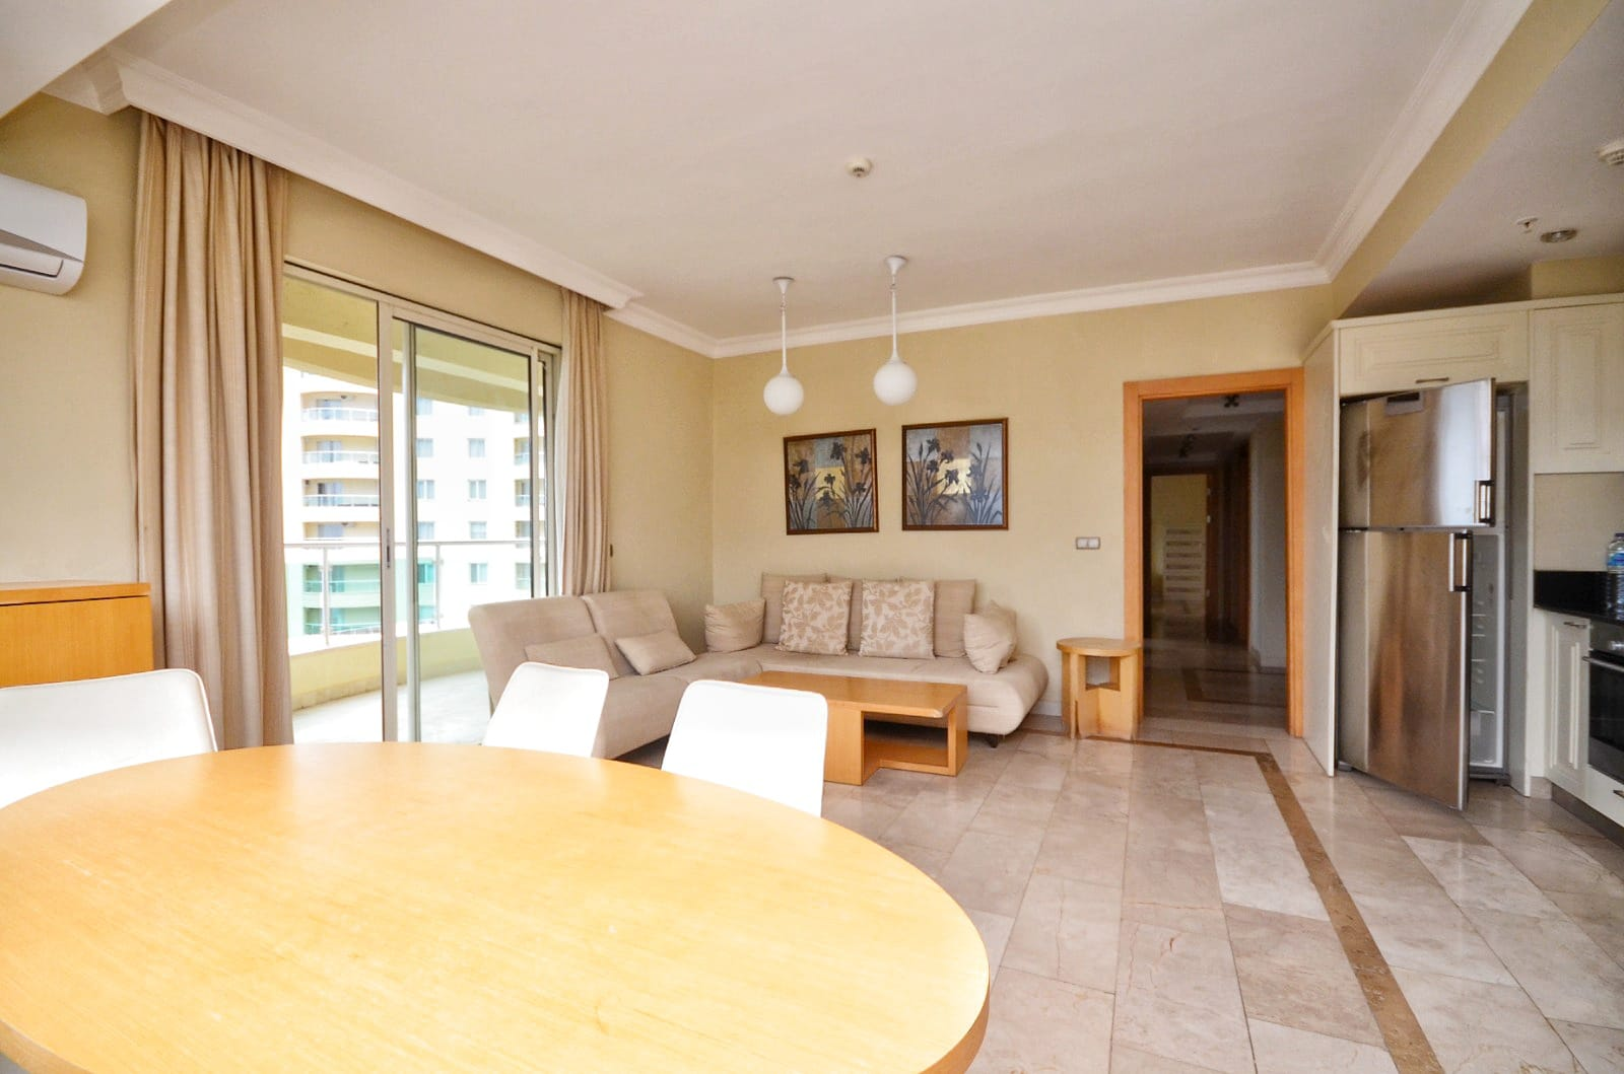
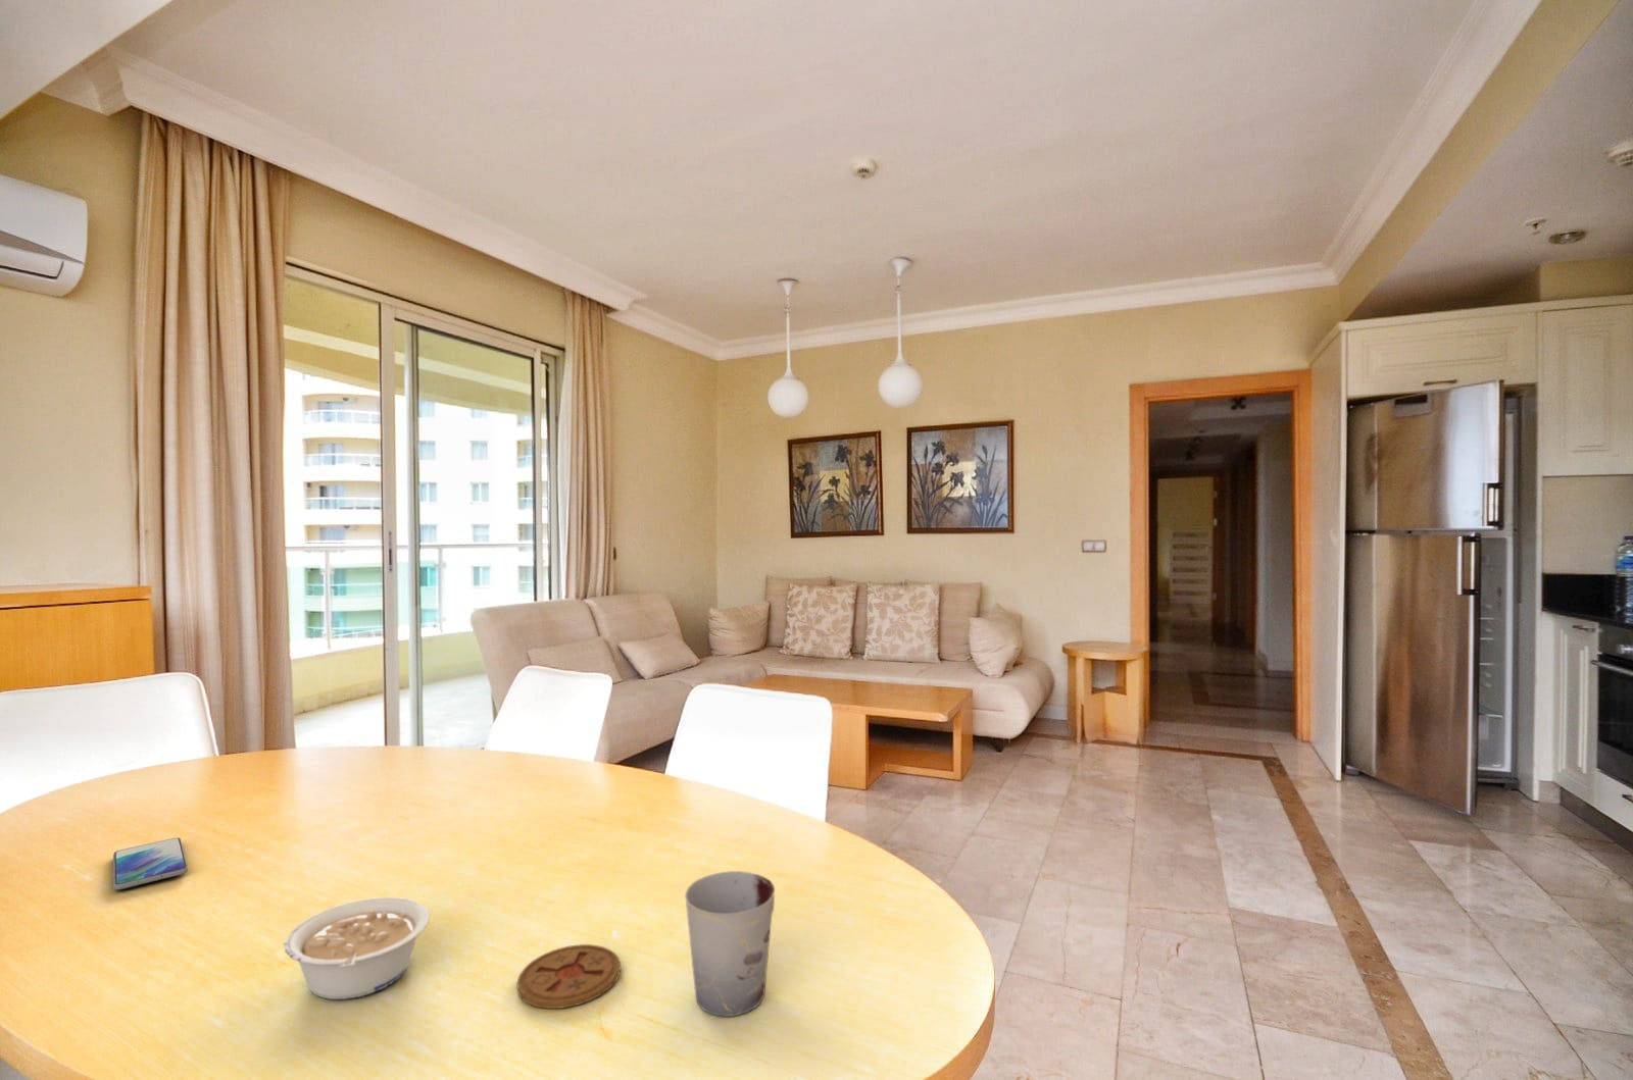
+ coaster (569, 974)
+ smartphone (150, 862)
+ legume (362, 947)
+ cup (741, 934)
